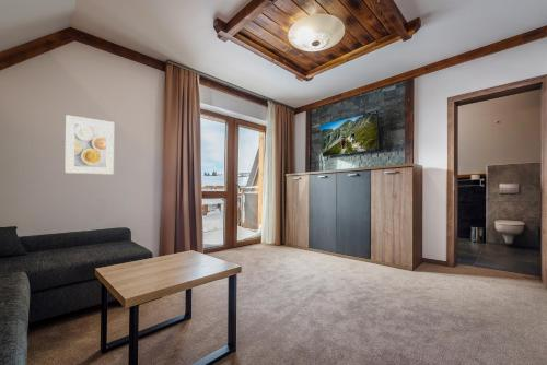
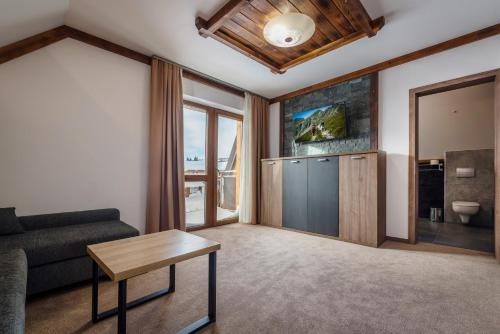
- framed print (91, 145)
